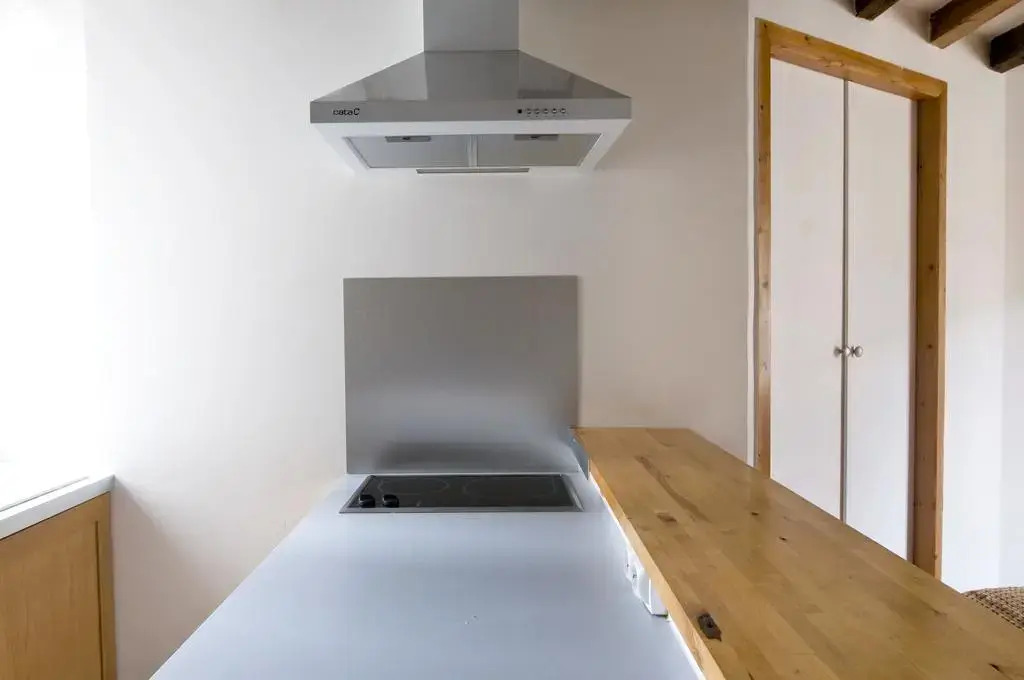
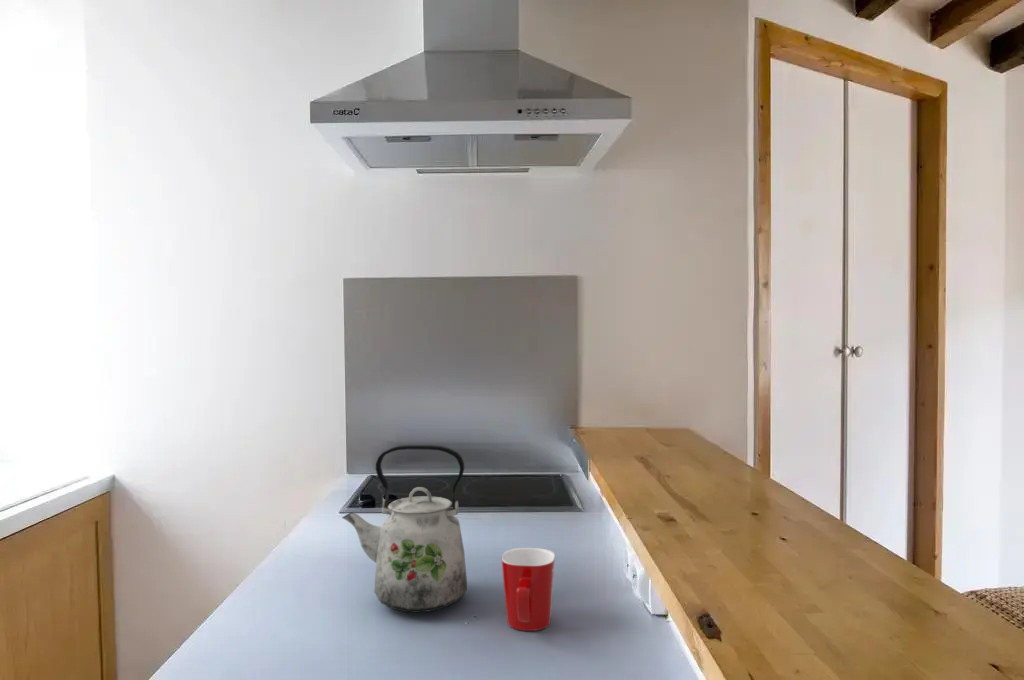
+ mug (527, 593)
+ kettle (403, 522)
